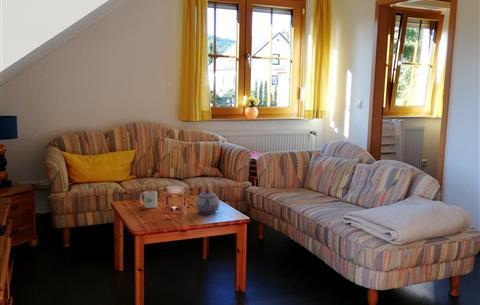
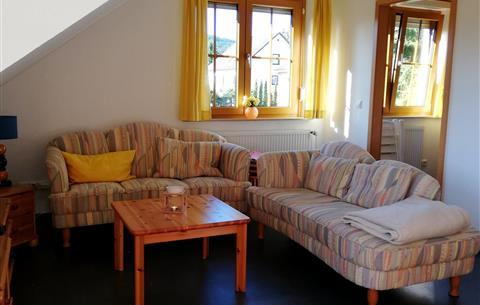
- mug (148, 199)
- teapot (207, 200)
